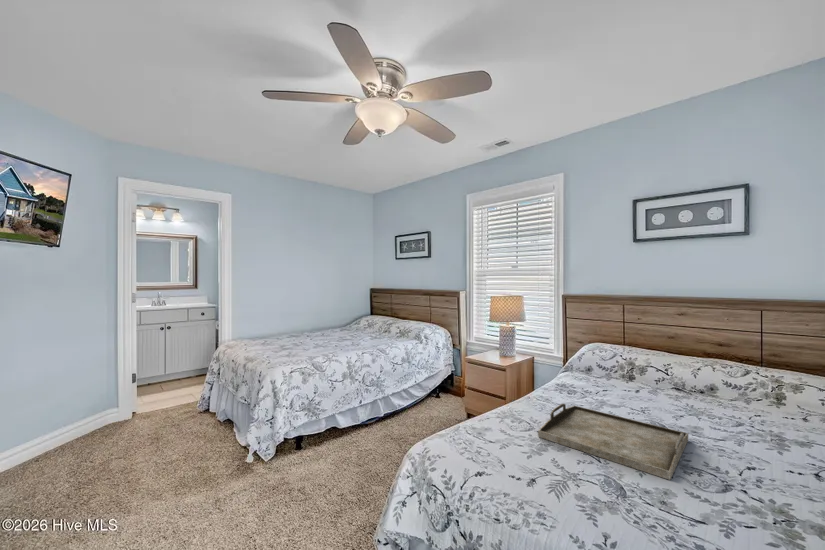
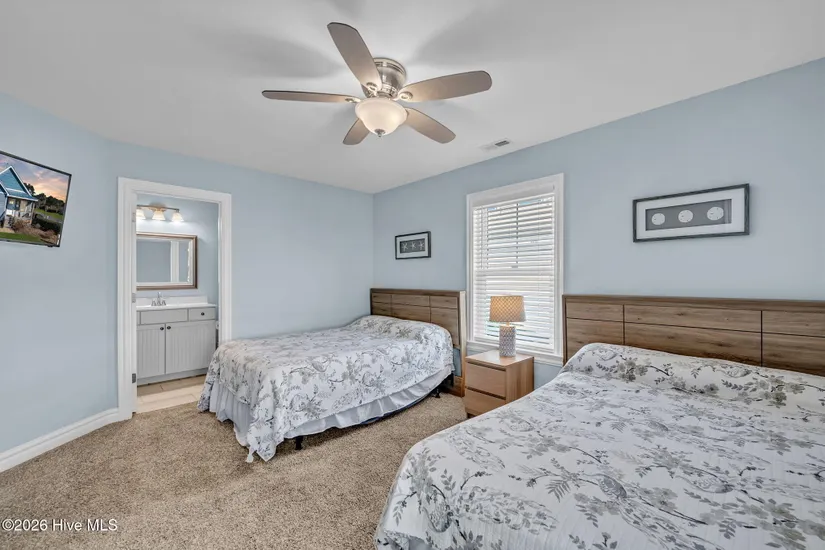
- serving tray (612, 429)
